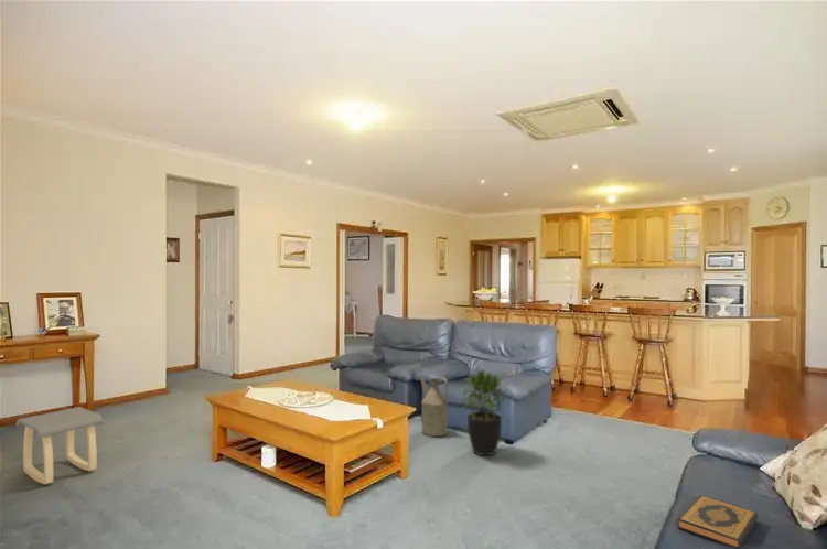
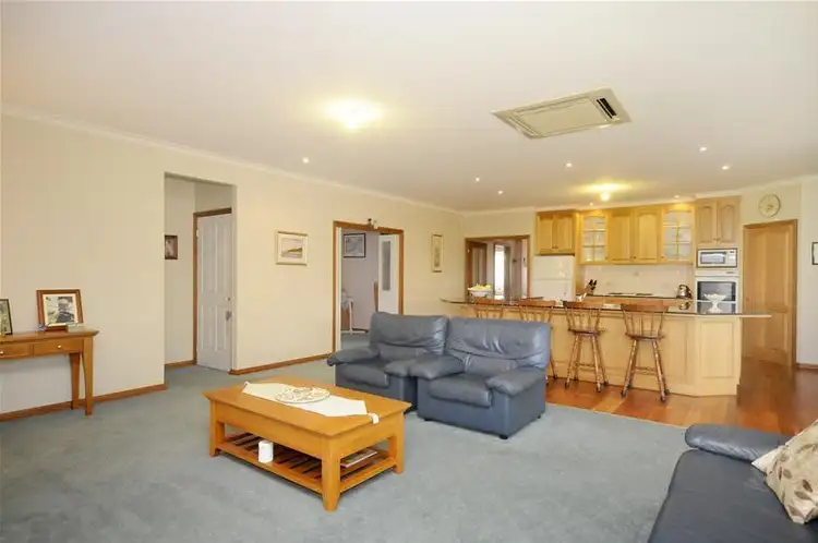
- stool (66, 444)
- hardback book (718, 519)
- watering can (432, 403)
- potted plant (482, 408)
